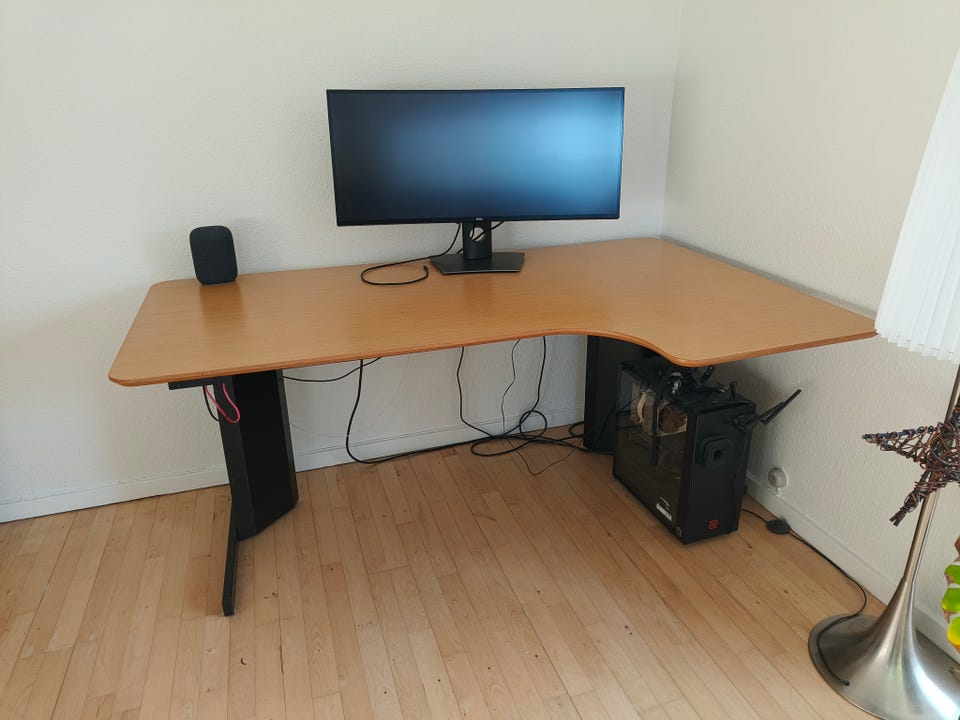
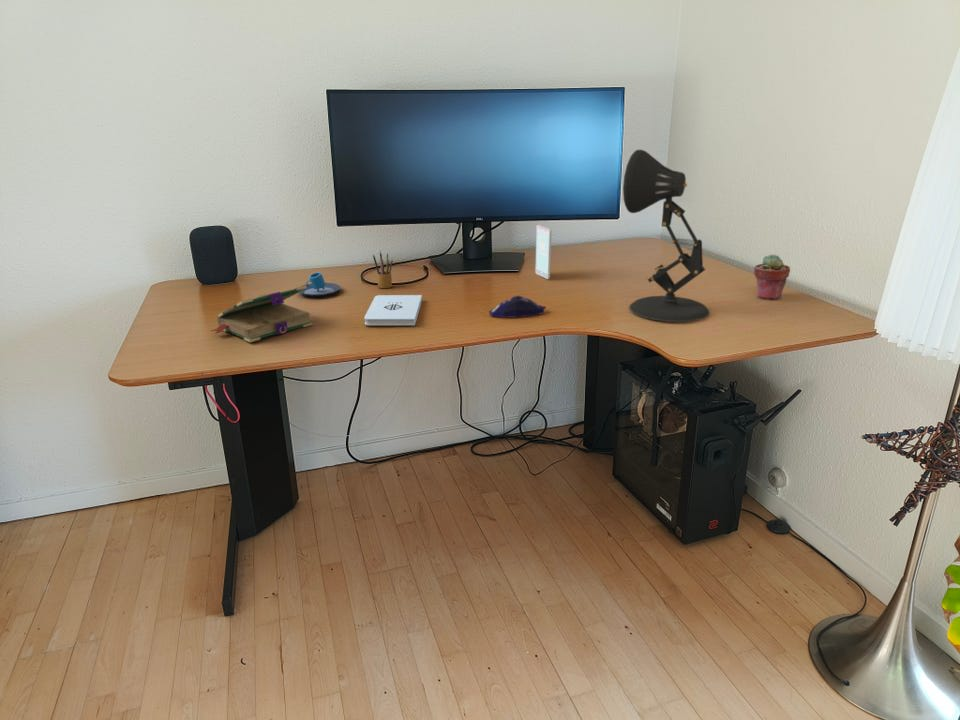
+ mug (318, 282)
+ book (258, 309)
+ pencil box (383, 269)
+ computer mouse (517, 304)
+ desk lamp (672, 233)
+ smartphone (543, 252)
+ notepad (394, 309)
+ potted succulent (771, 275)
